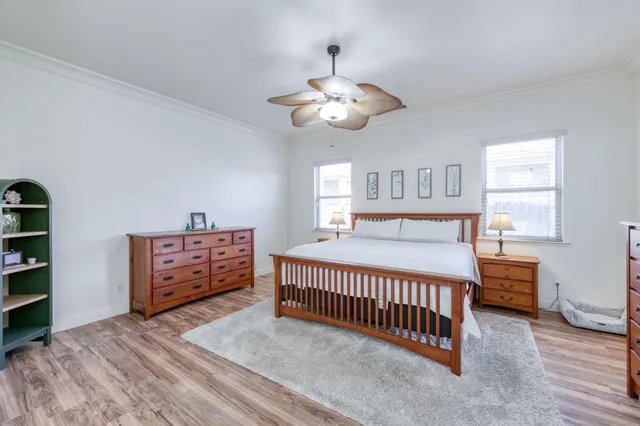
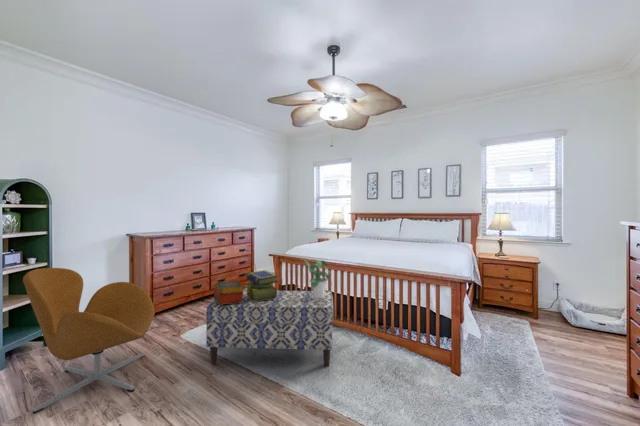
+ decorative box (228, 292)
+ bench (274, 325)
+ armchair (93, 324)
+ potted plant (317, 277)
+ stack of books (262, 284)
